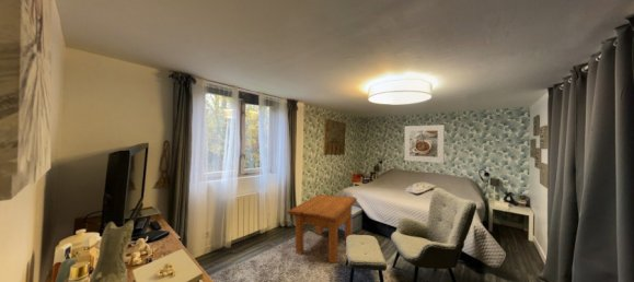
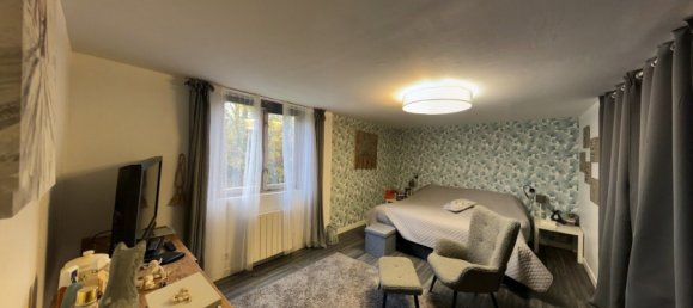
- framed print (423, 143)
- side table (324, 223)
